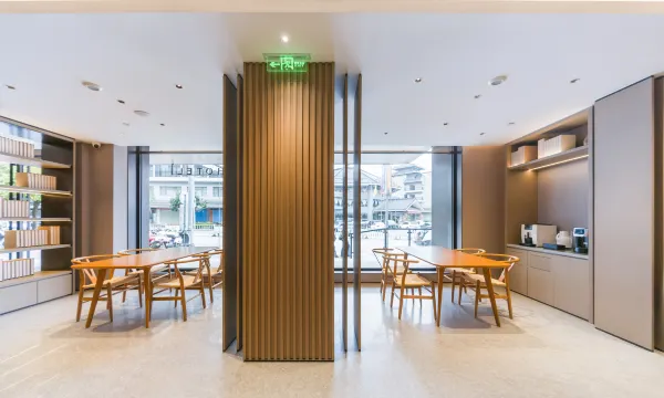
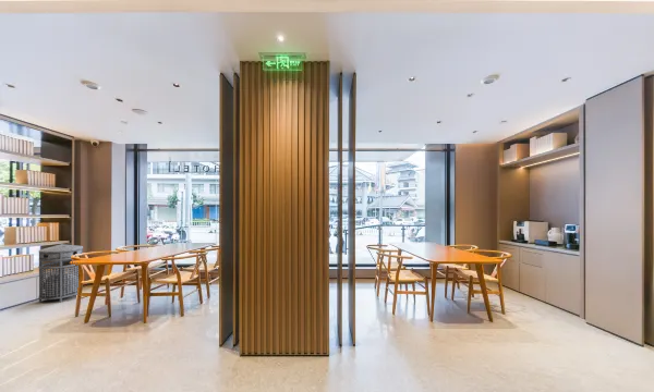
+ trash can (61, 270)
